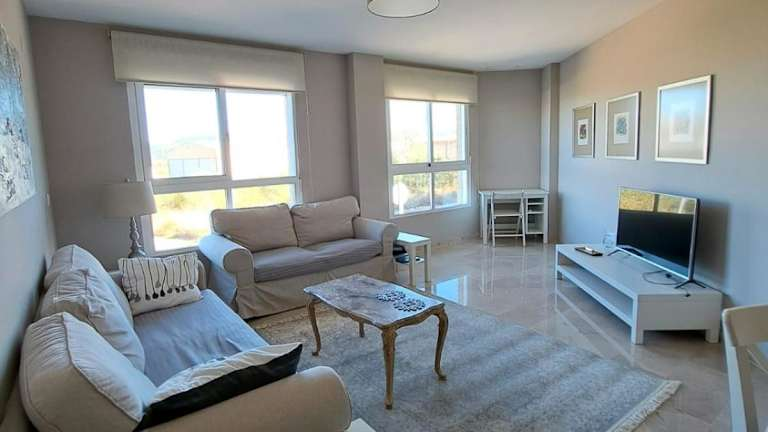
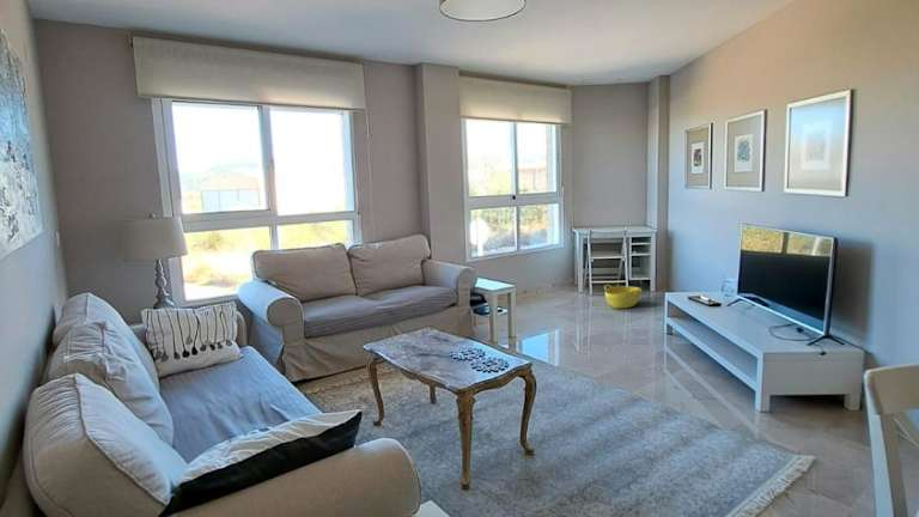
+ basket (622, 296)
